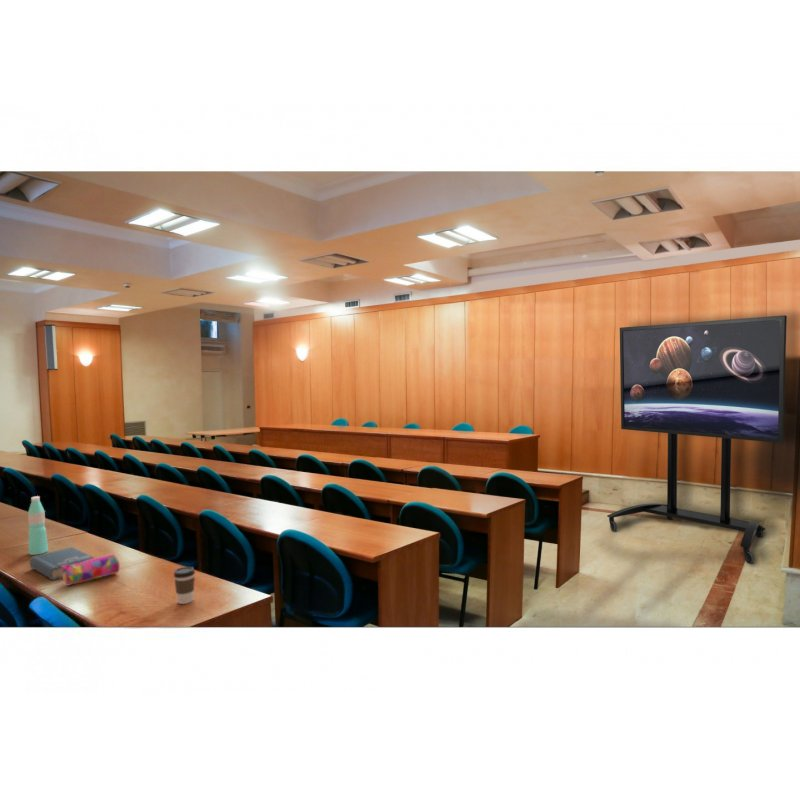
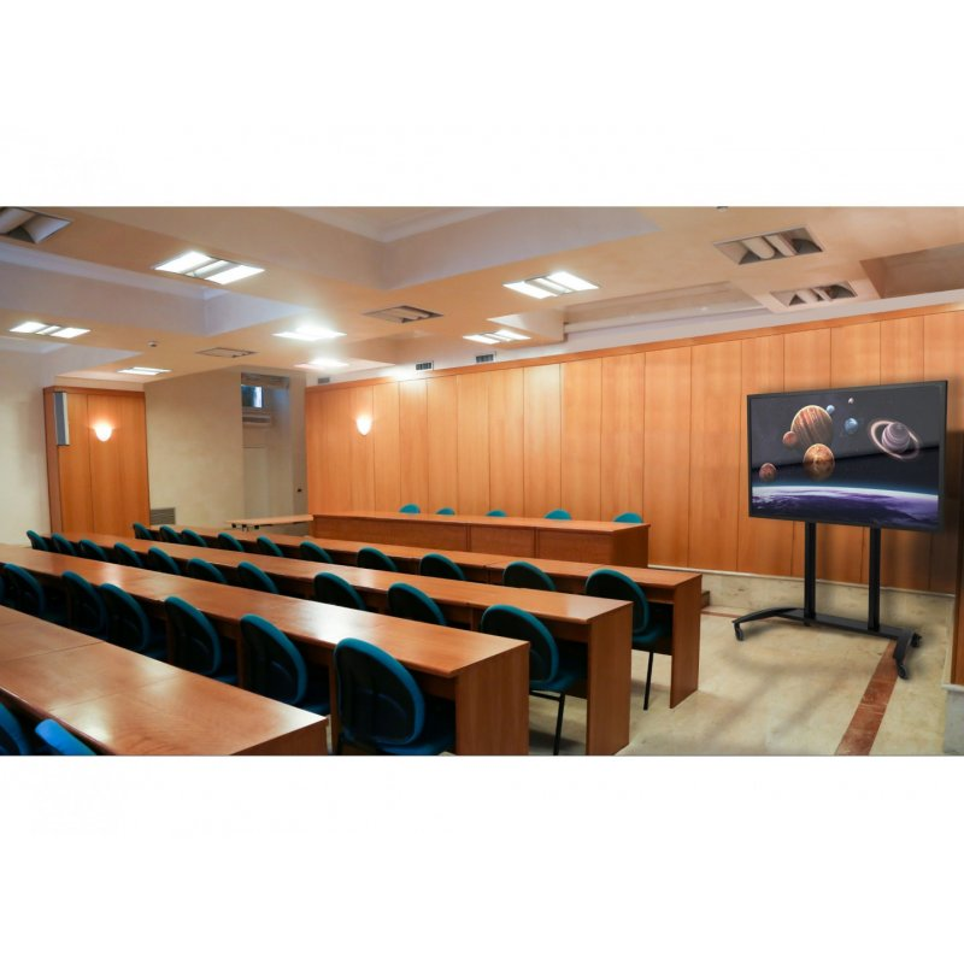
- book (62, 563)
- pencil case (90, 569)
- water bottle (36, 524)
- coffee cup (184, 585)
